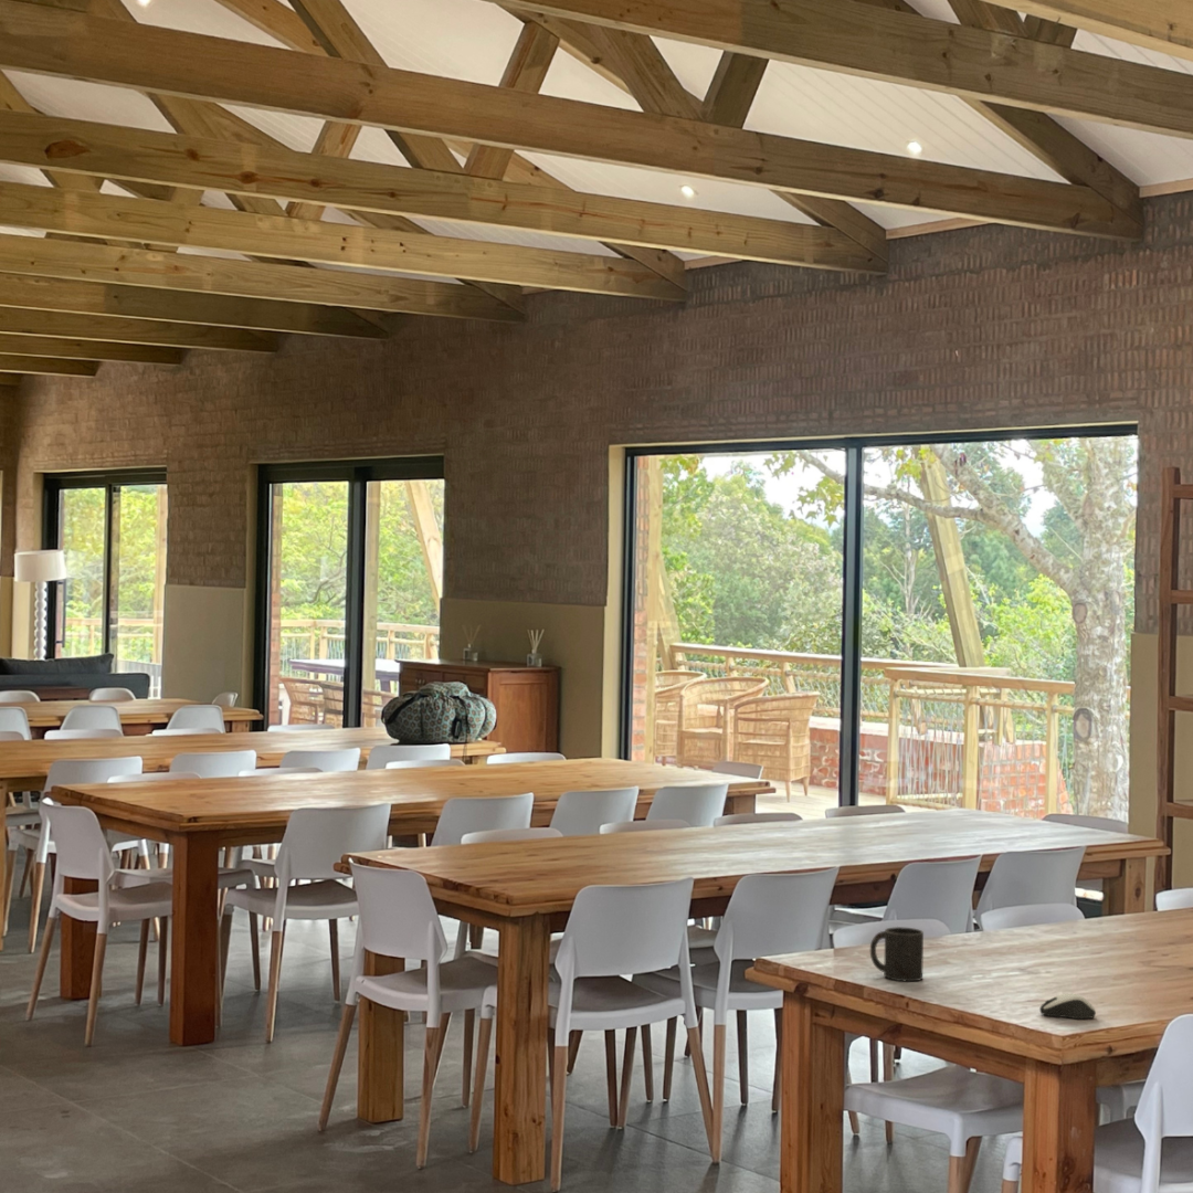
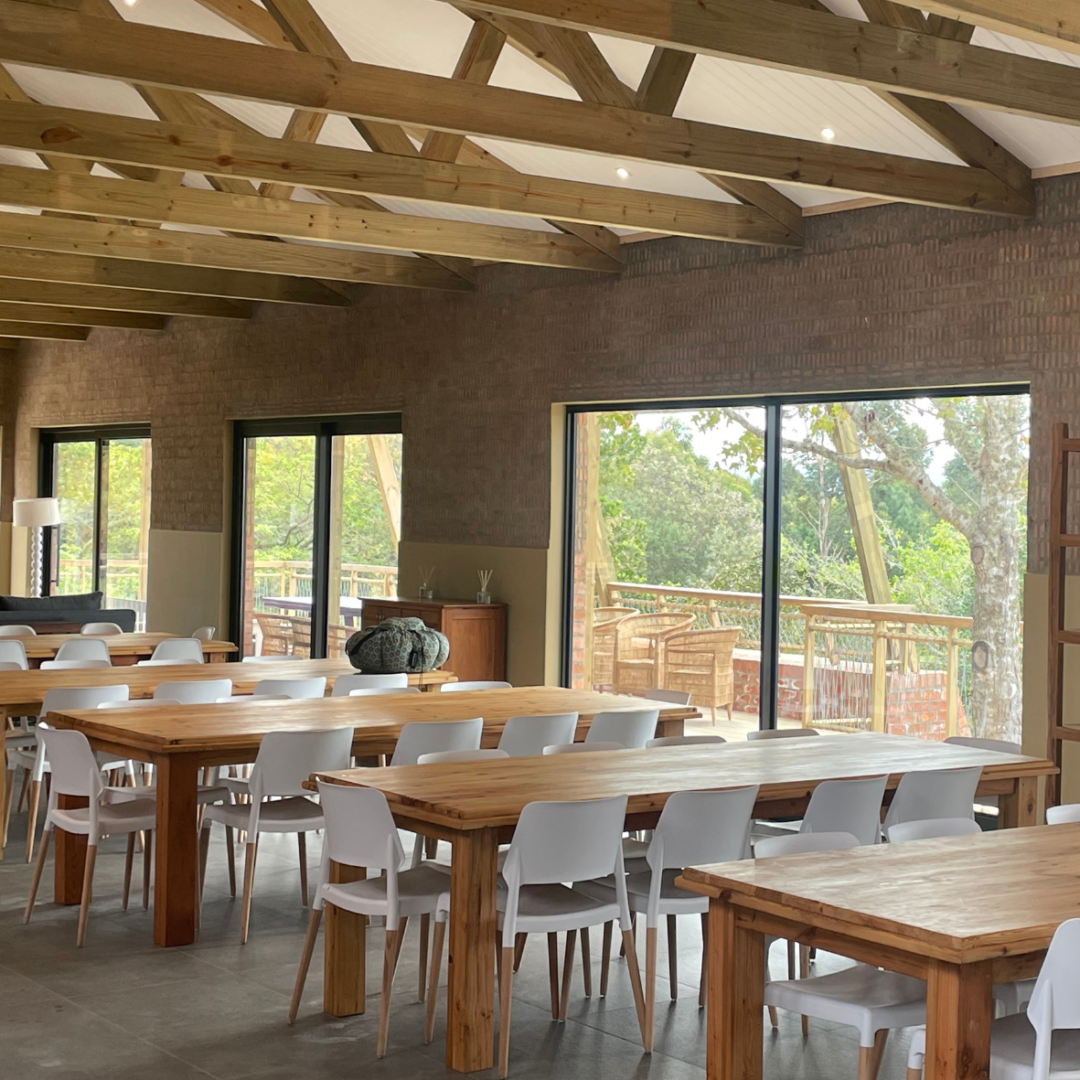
- computer mouse (1067, 1004)
- mug (895, 952)
